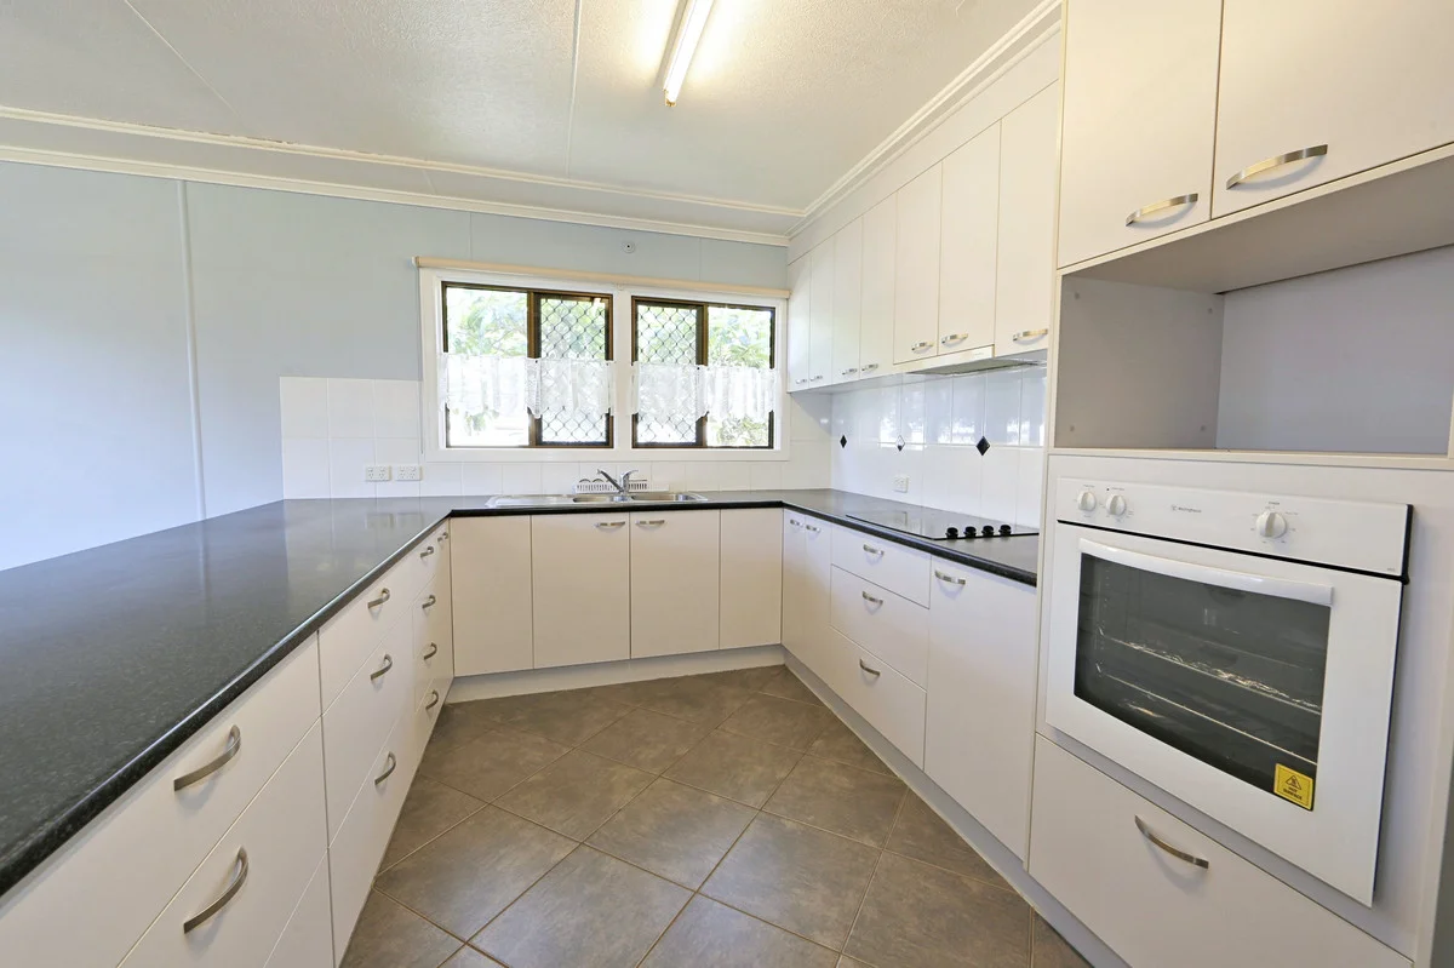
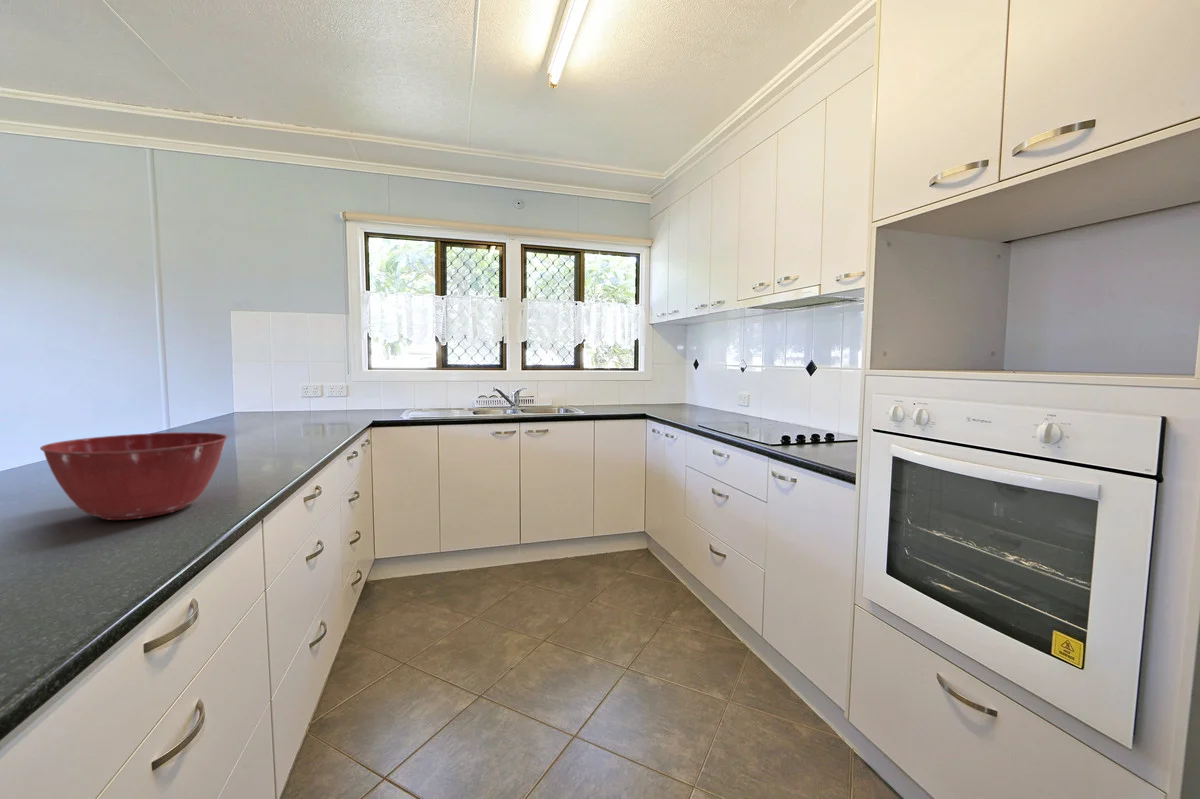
+ mixing bowl (144, 475)
